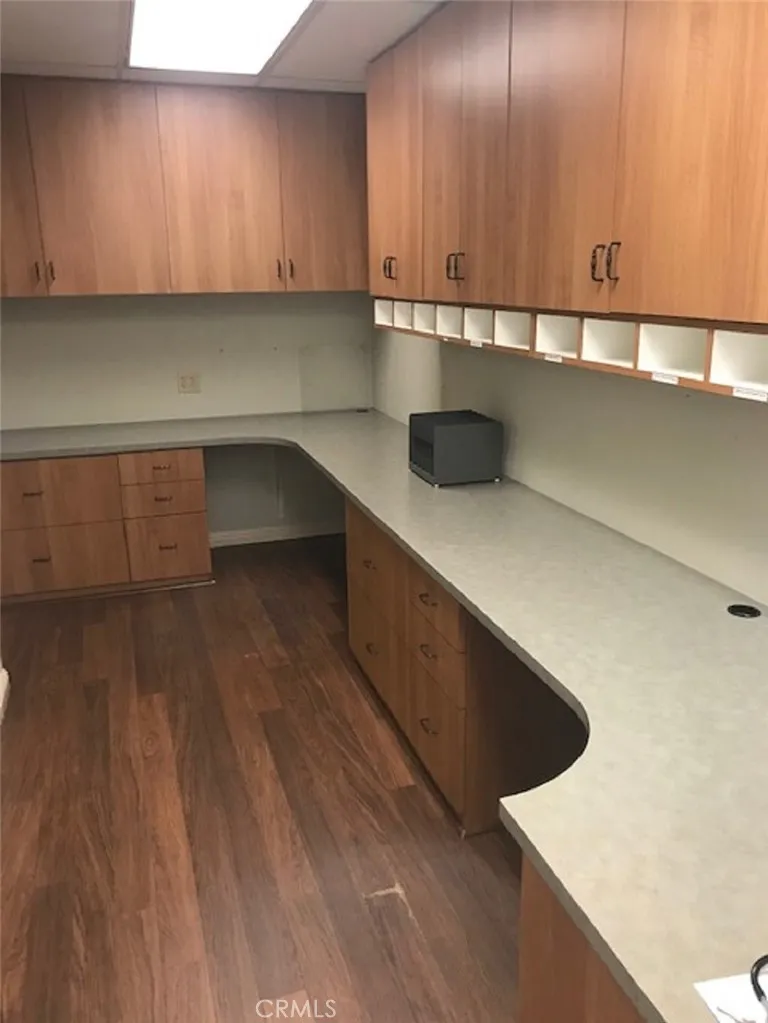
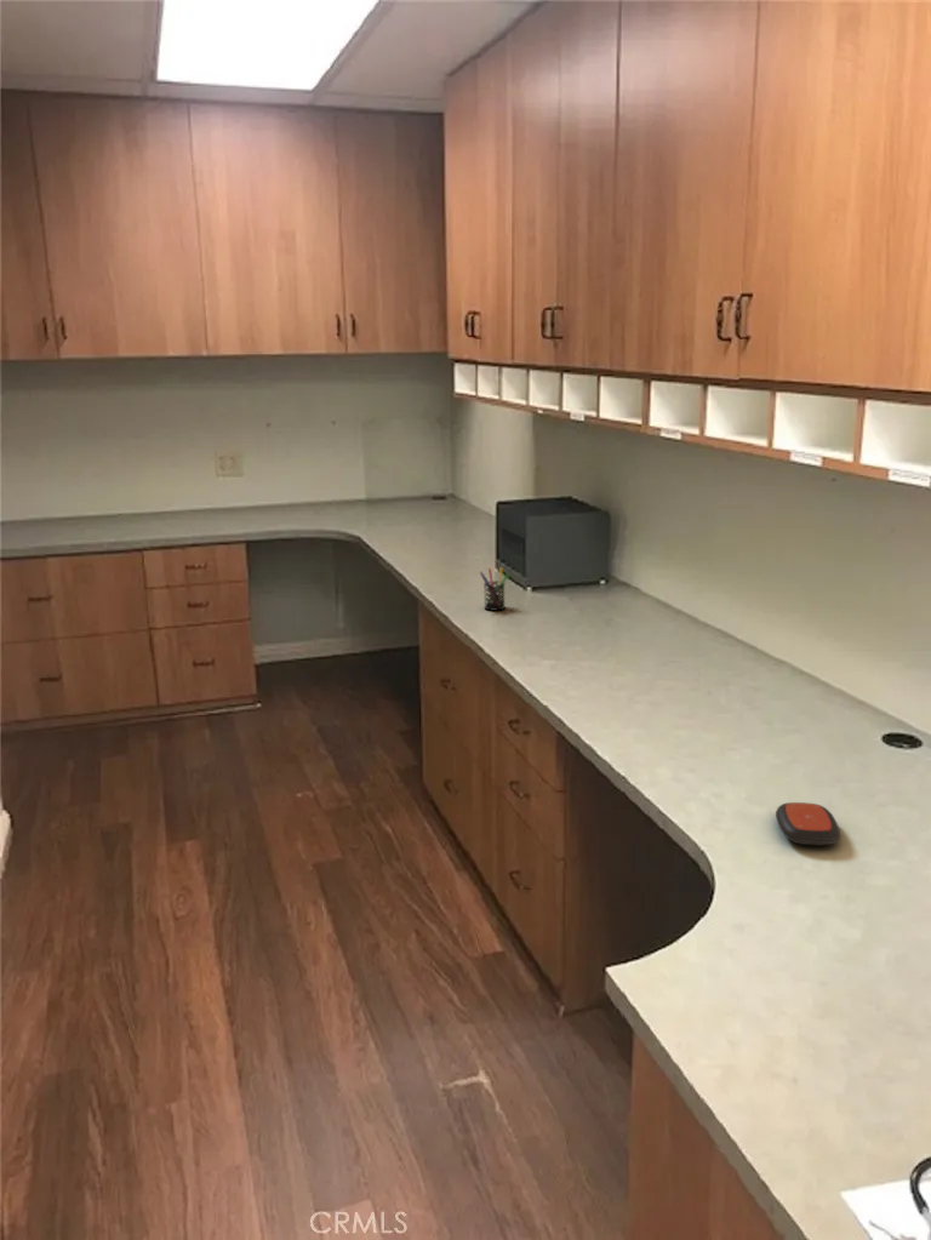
+ remote control (807, 823)
+ pen holder (496, 587)
